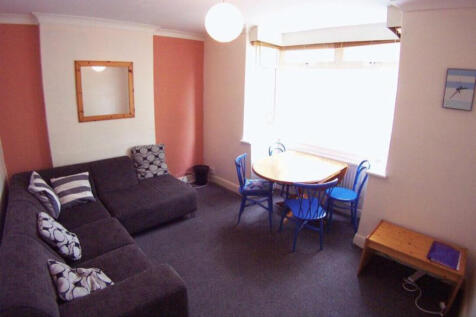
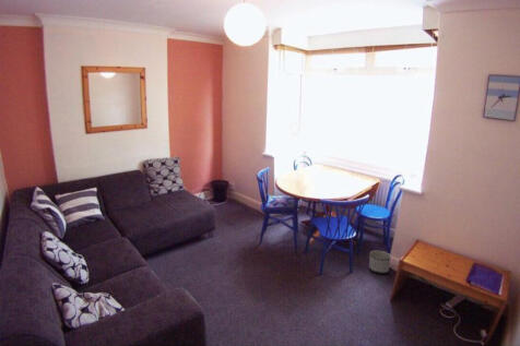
+ planter (379, 262)
